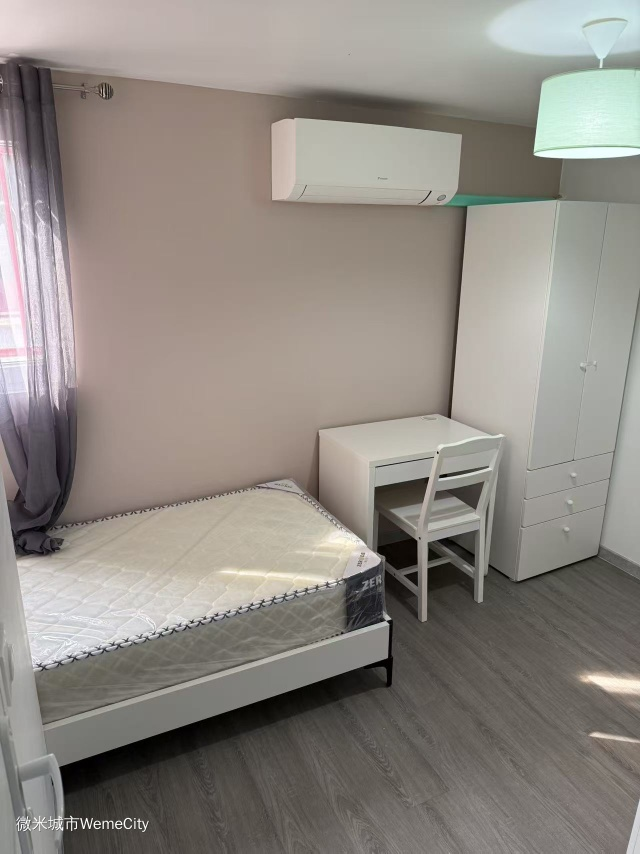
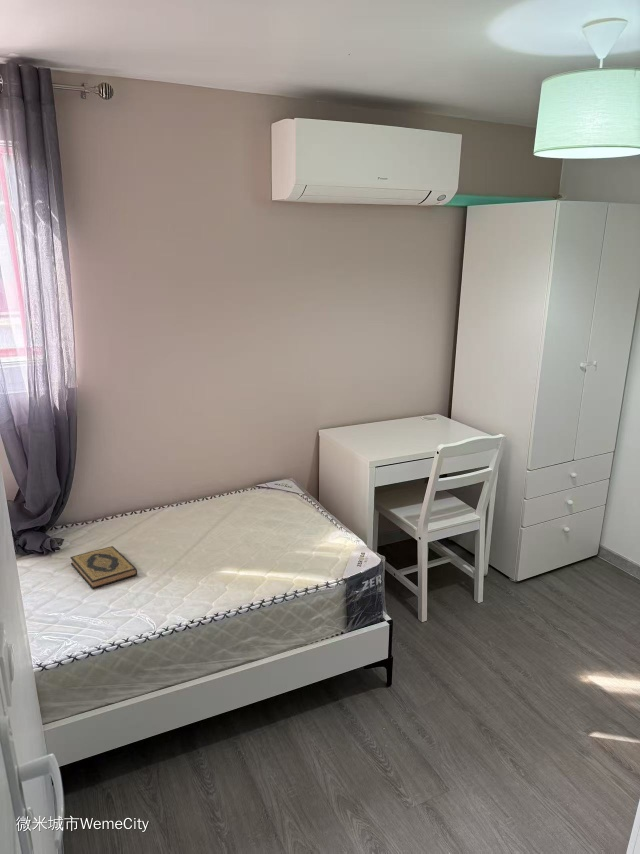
+ hardback book (103, 565)
